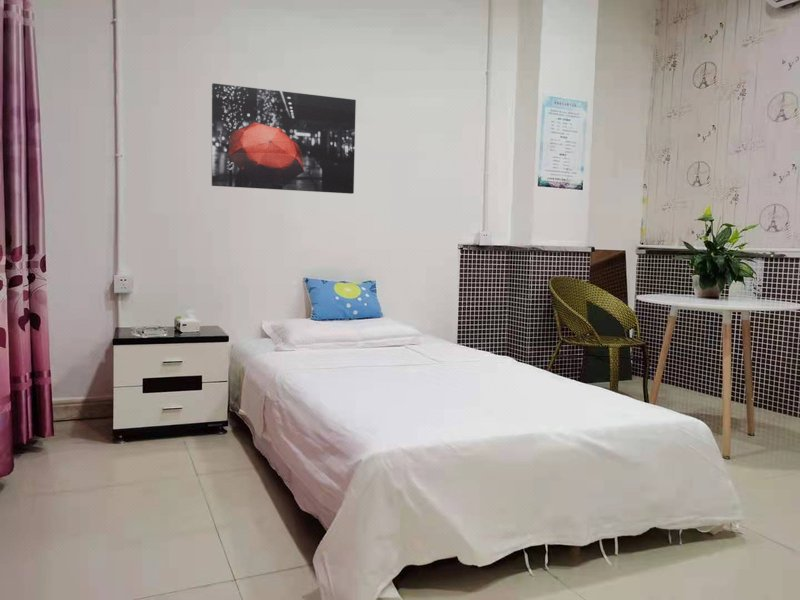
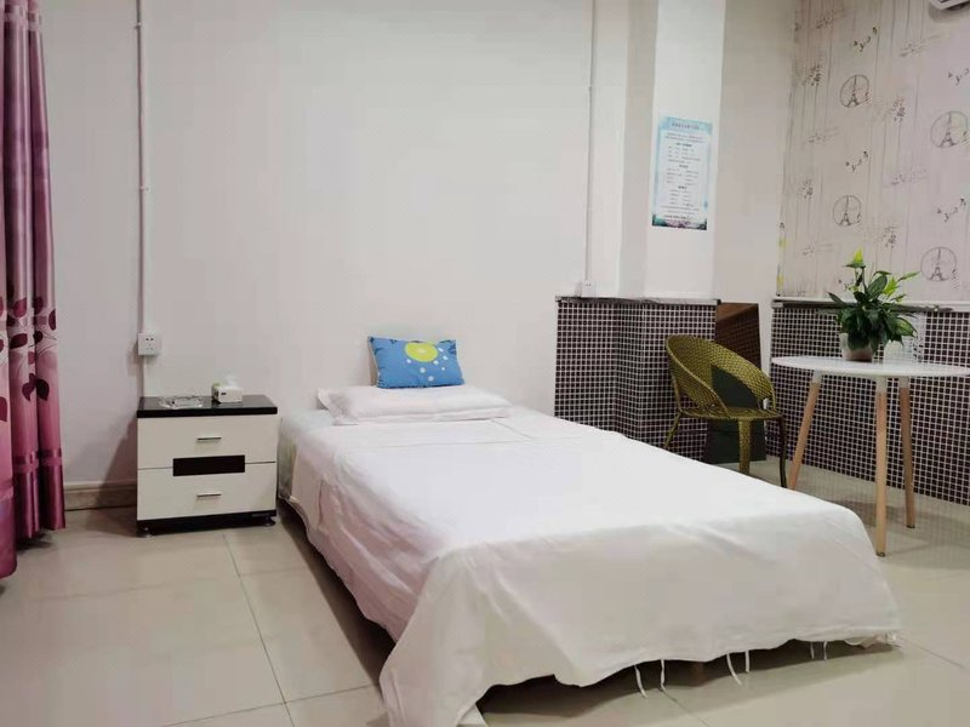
- wall art (286, 141)
